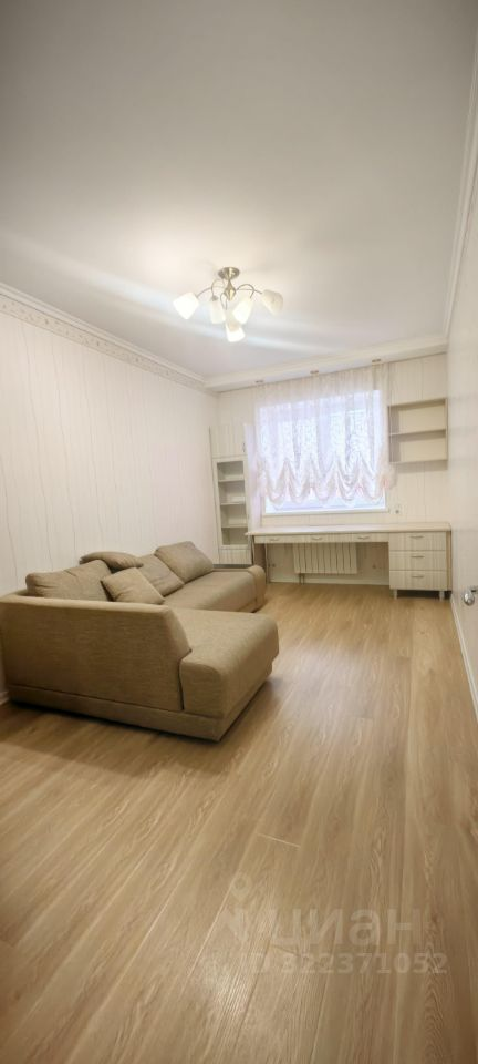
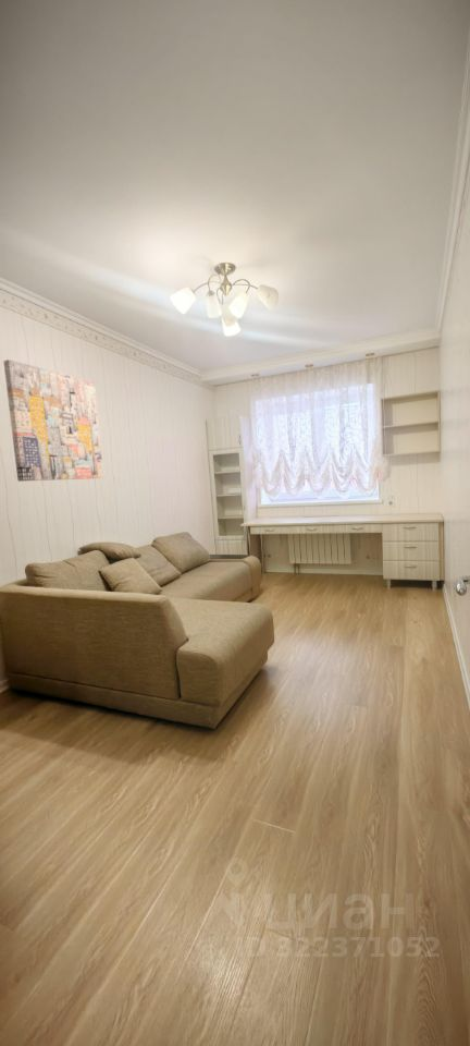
+ wall art (60, 426)
